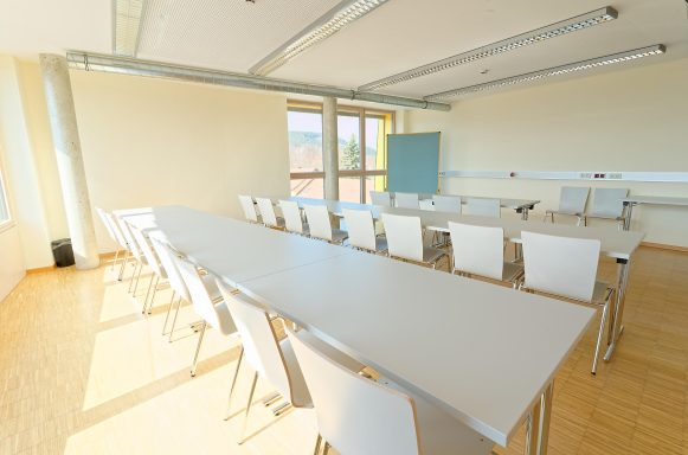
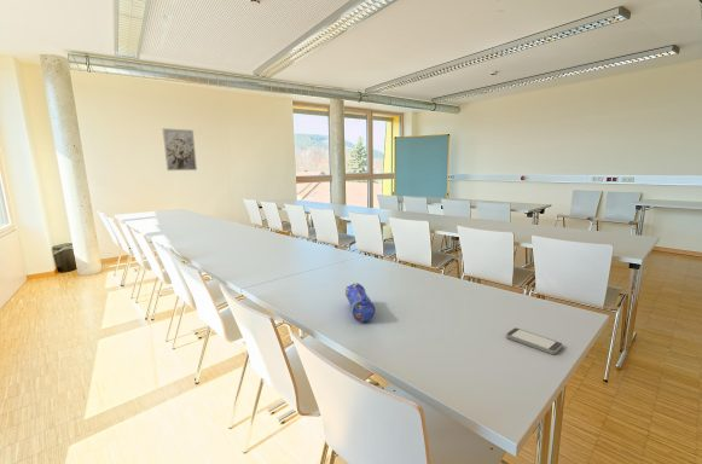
+ wall art (180, 150)
+ smartphone (533, 340)
+ pencil case (359, 300)
